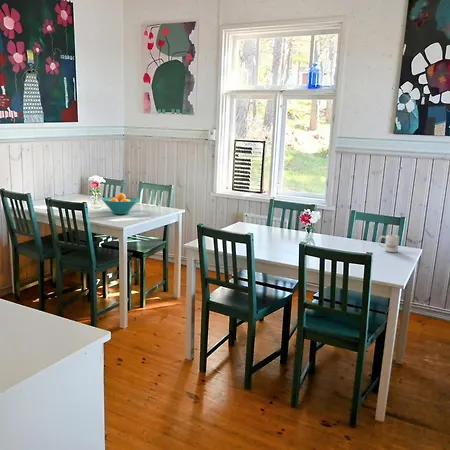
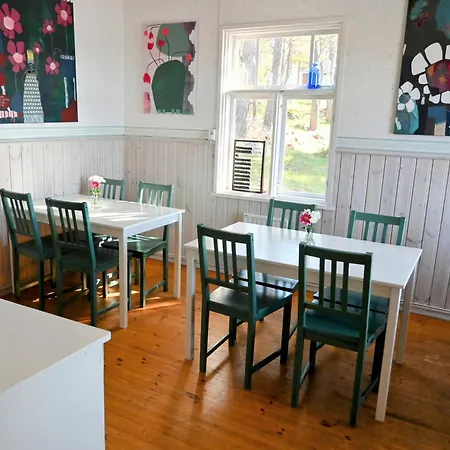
- fruit bowl (120, 203)
- mug (388, 242)
